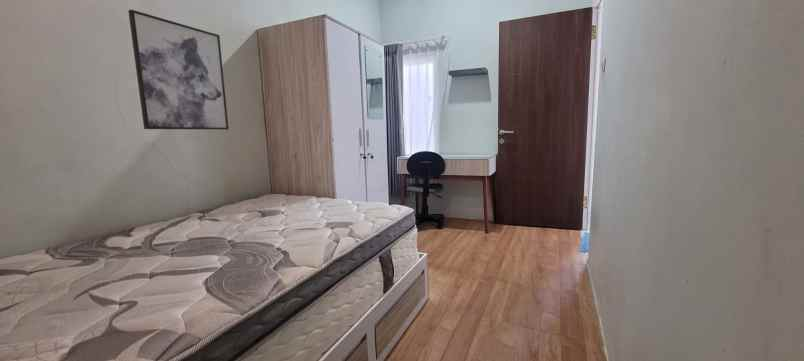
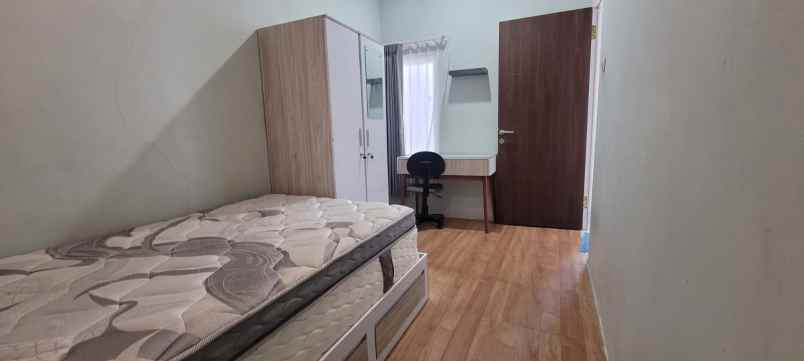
- wall art (185, 77)
